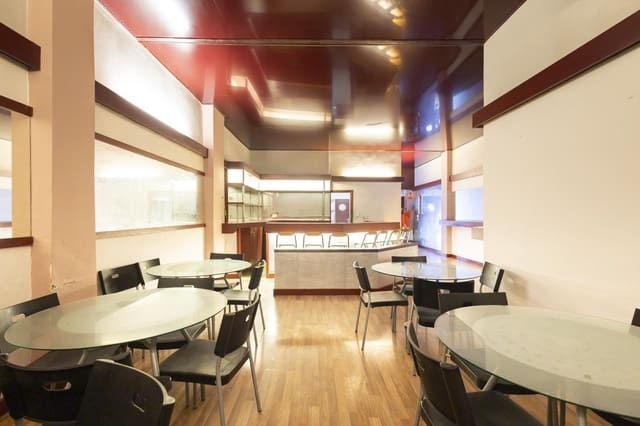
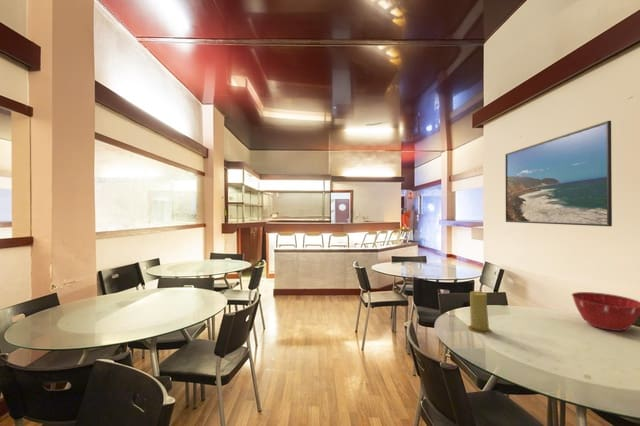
+ mixing bowl (605, 312)
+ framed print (547, 182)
+ candle (479, 310)
